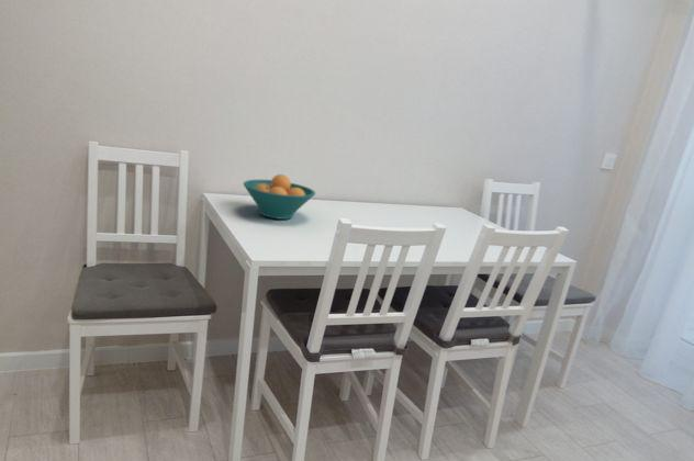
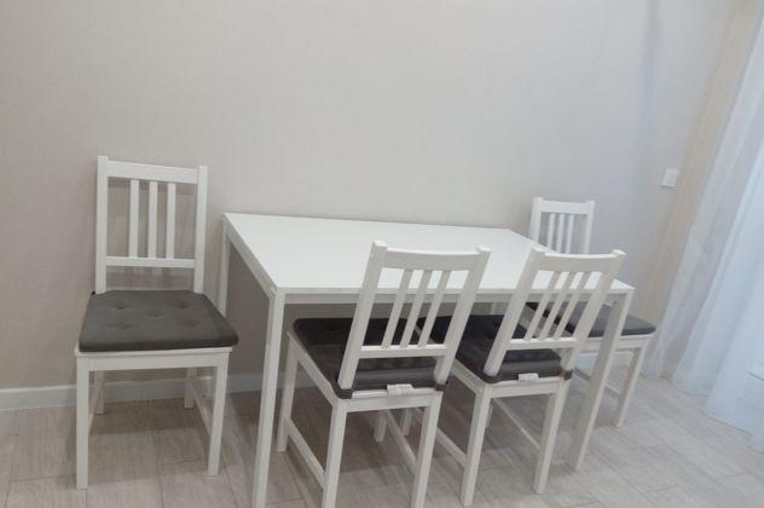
- fruit bowl (278, 194)
